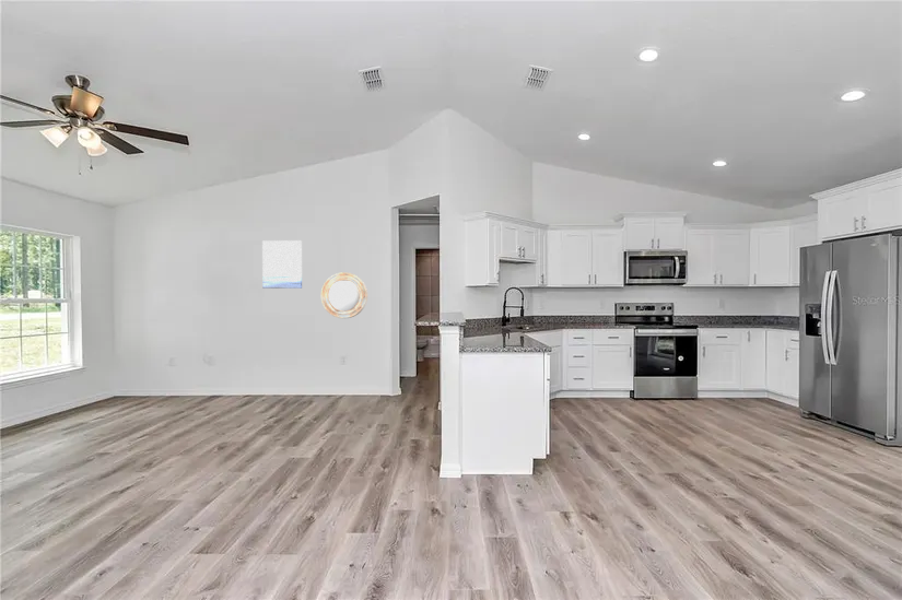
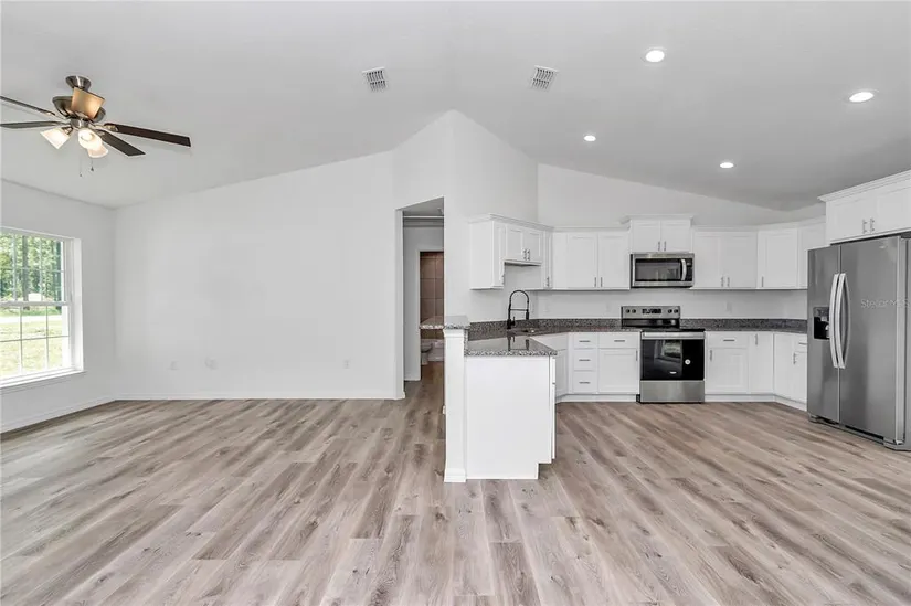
- home mirror (343, 295)
- wall art (282, 264)
